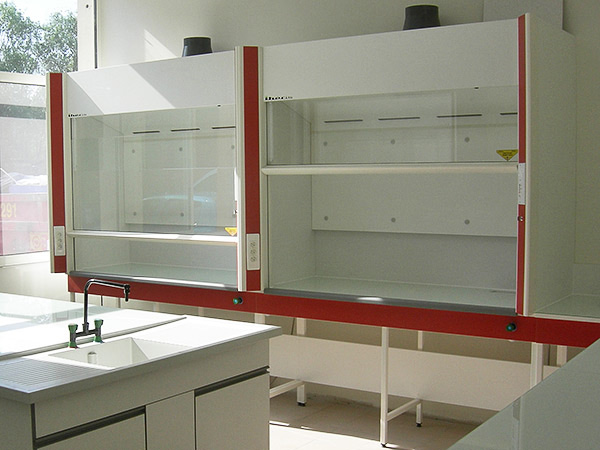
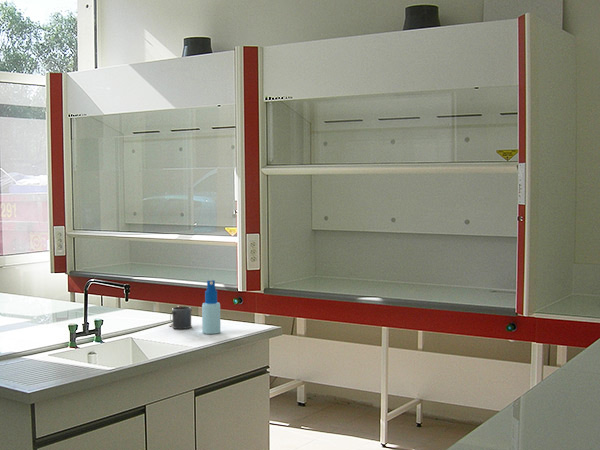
+ spray bottle (211, 306)
+ paint can (178, 316)
